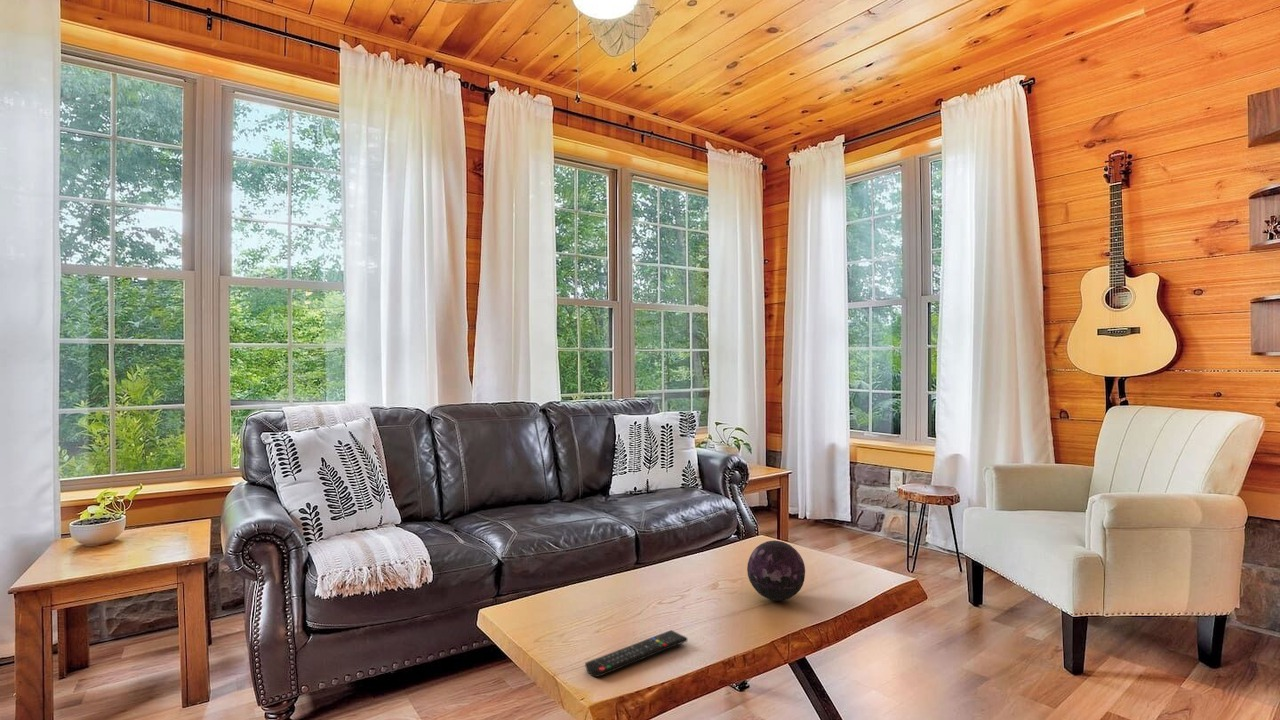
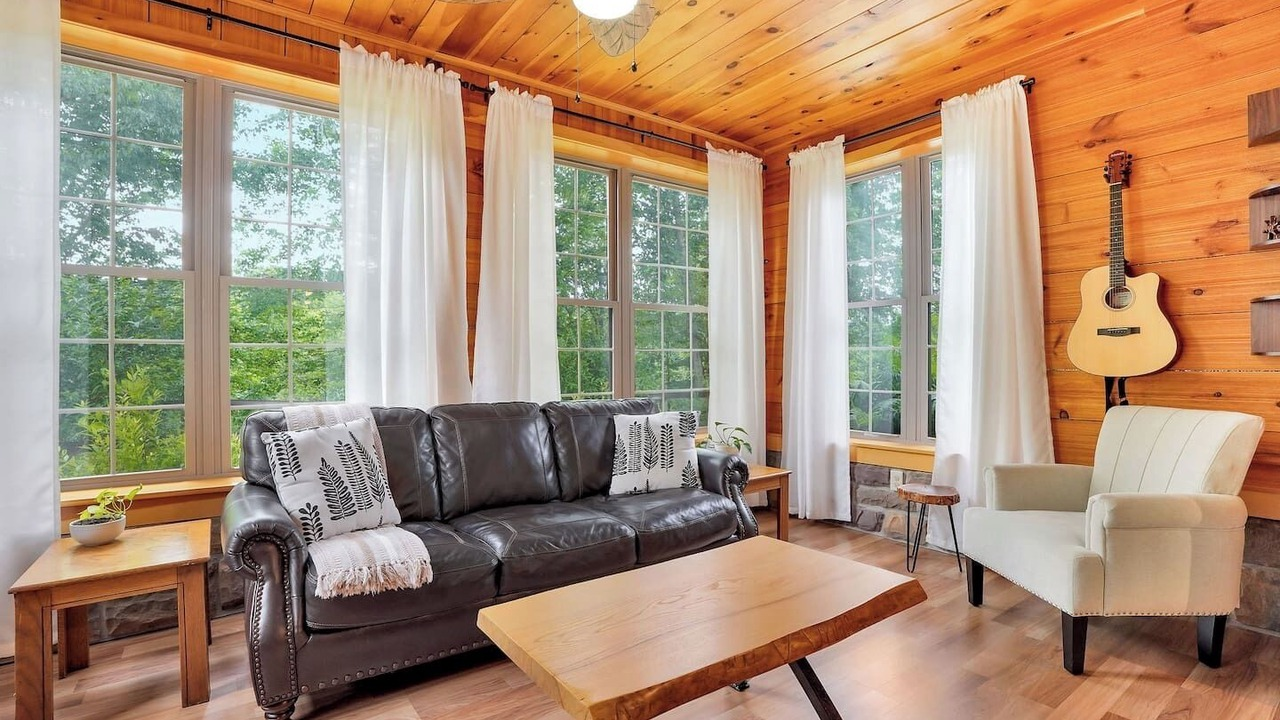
- remote control (637, 653)
- decorative orb (776, 570)
